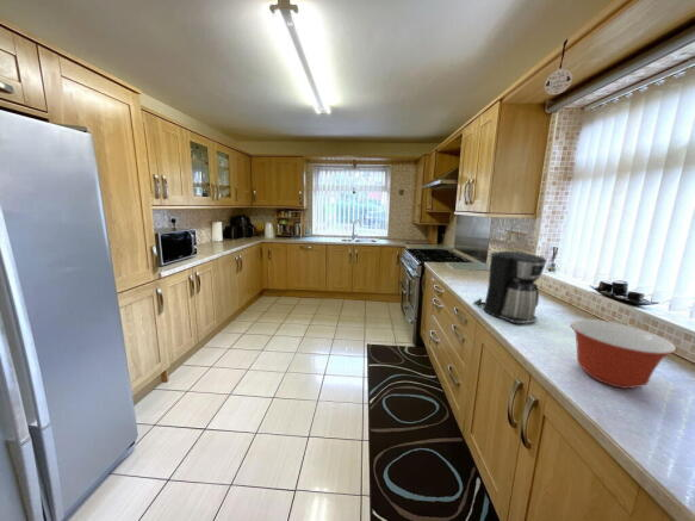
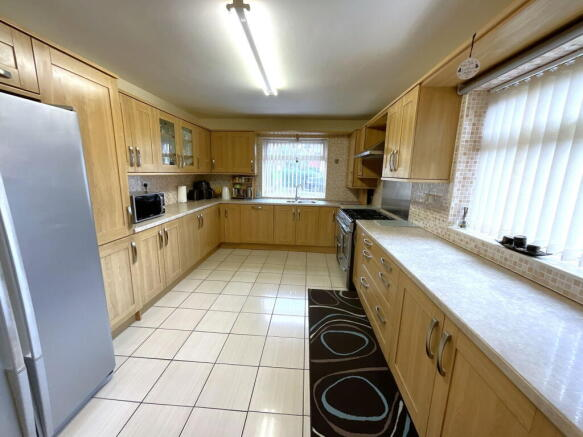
- coffee maker (510, 283)
- mixing bowl (613, 355)
